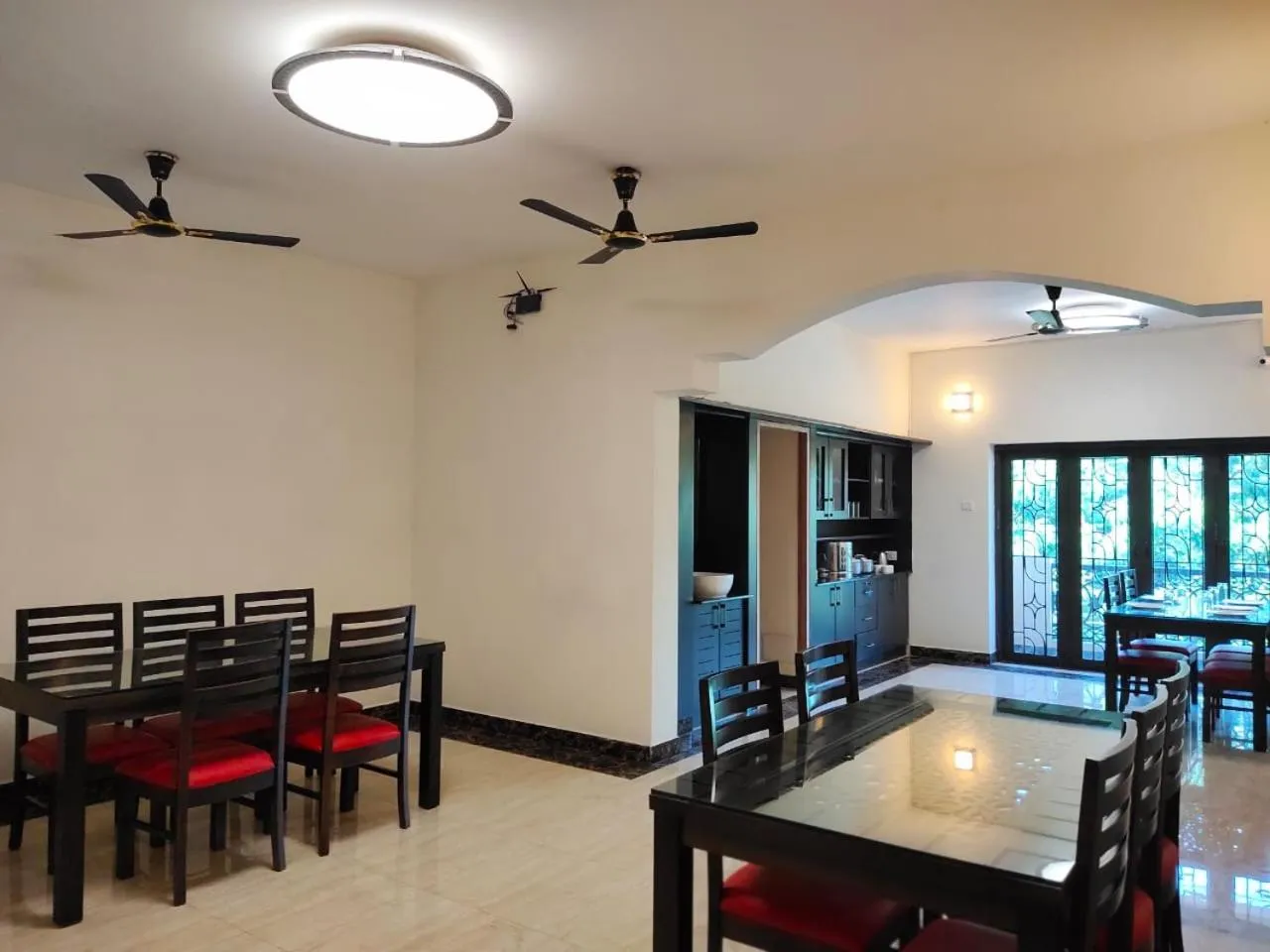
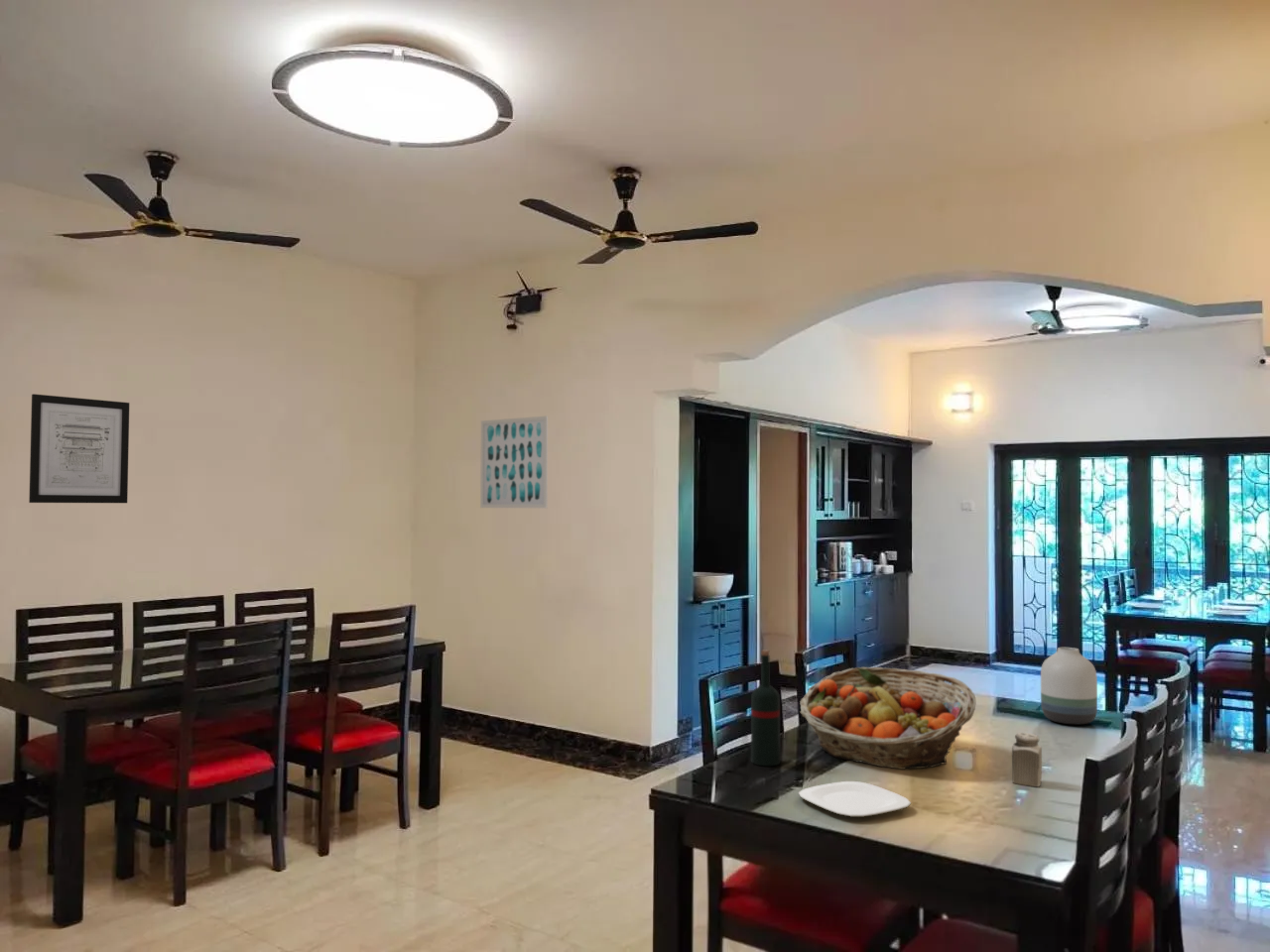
+ wall art (80, 450)
+ wall art (513, 463)
+ vase (1068, 684)
+ salt shaker (1027, 758)
+ fruit basket (885, 715)
+ plate (853, 799)
+ wine bottle (767, 705)
